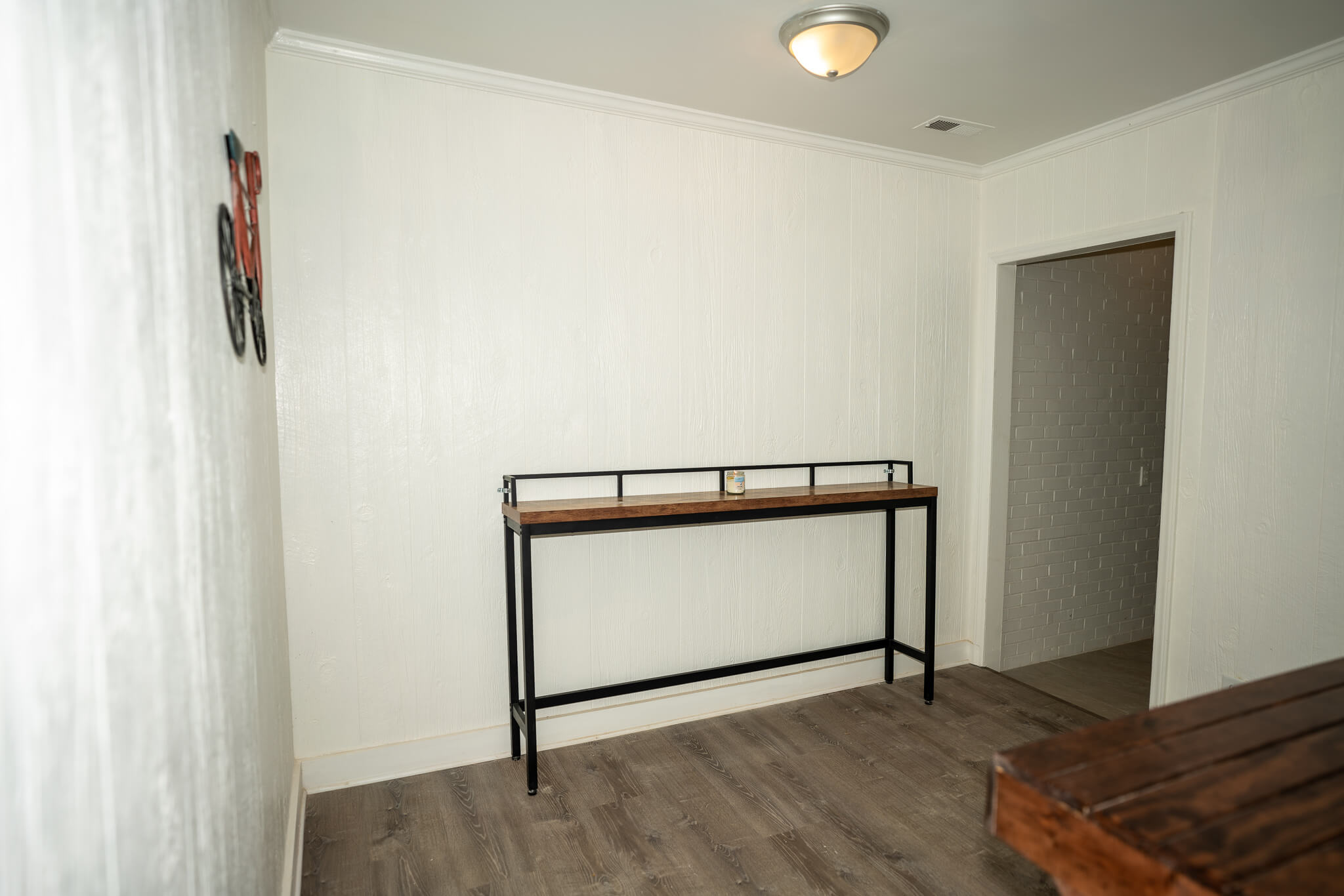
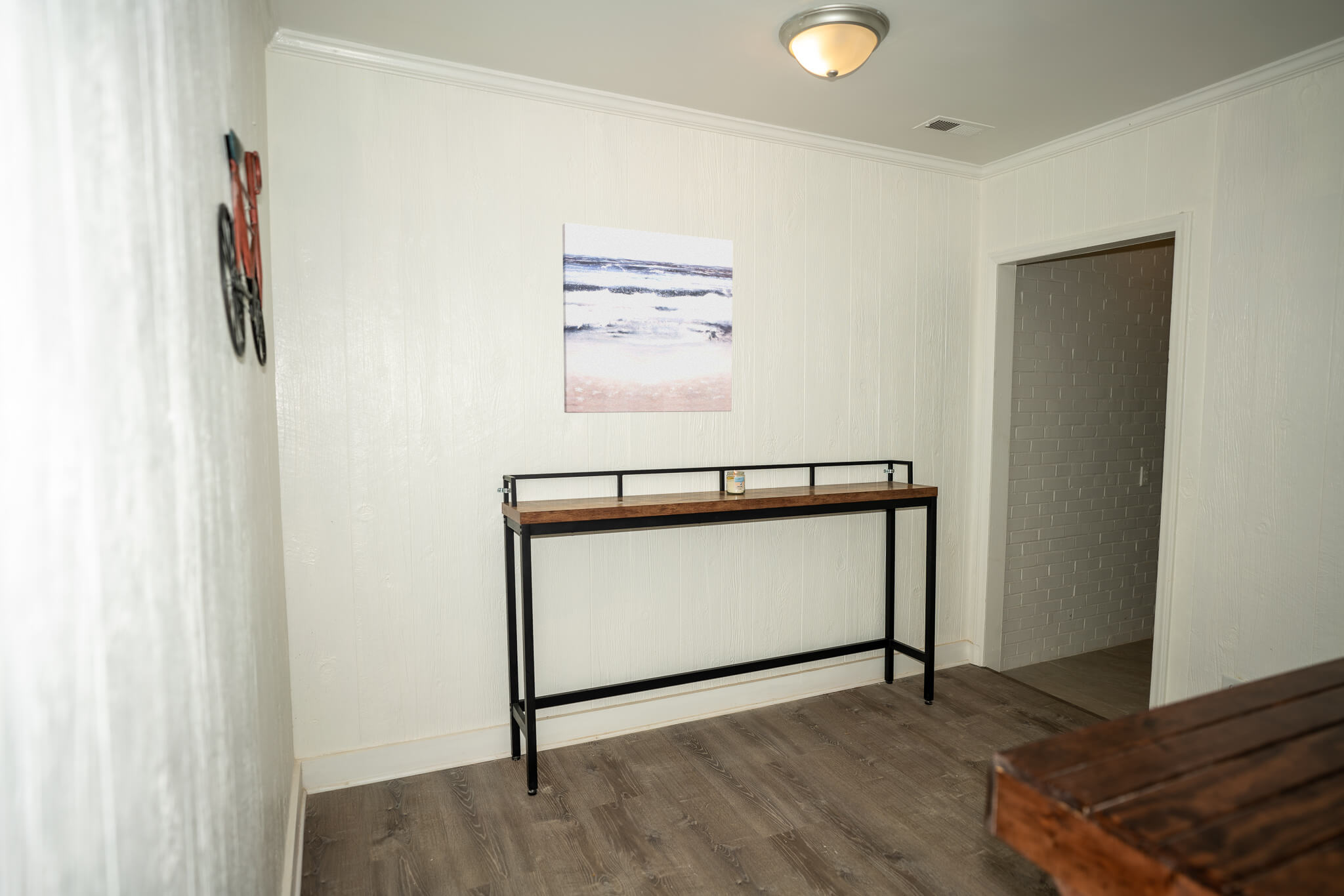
+ wall art (650, 323)
